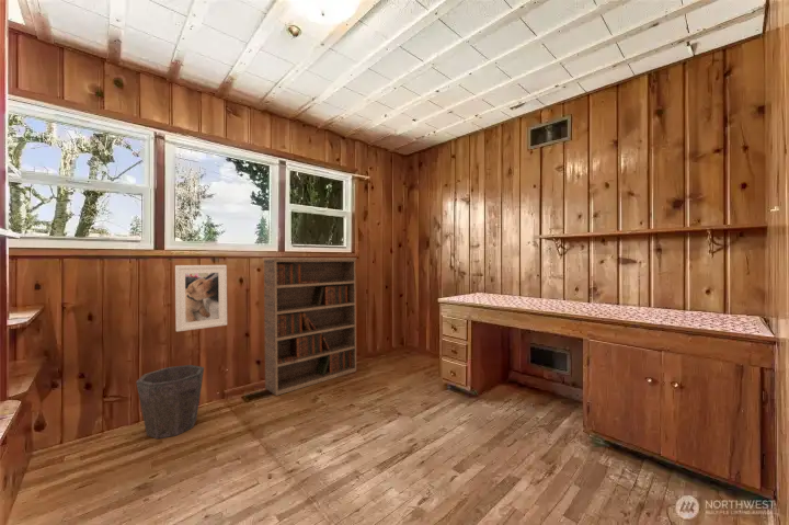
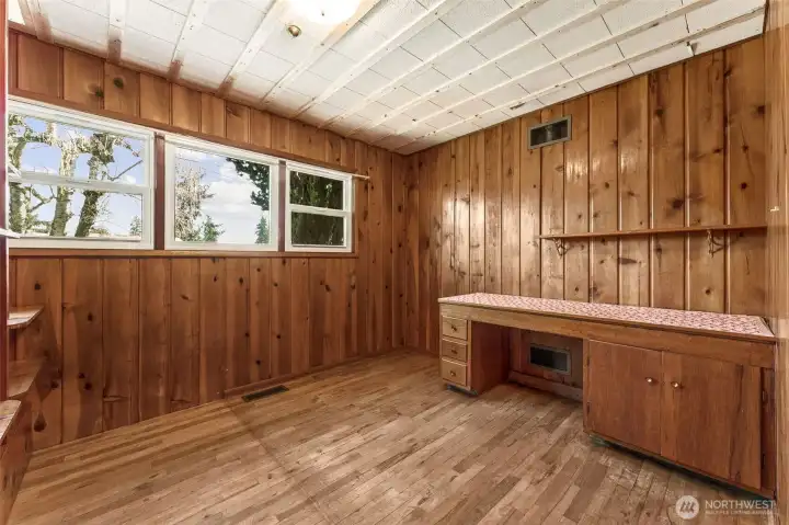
- bookshelf (313, 318)
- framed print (202, 296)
- waste bin (172, 400)
